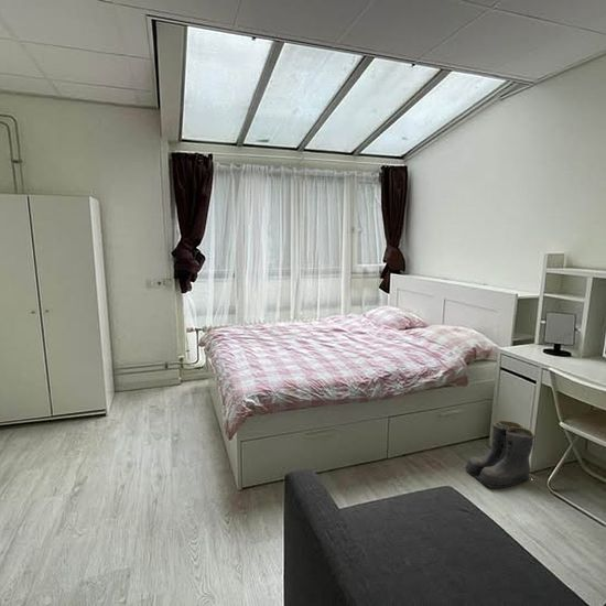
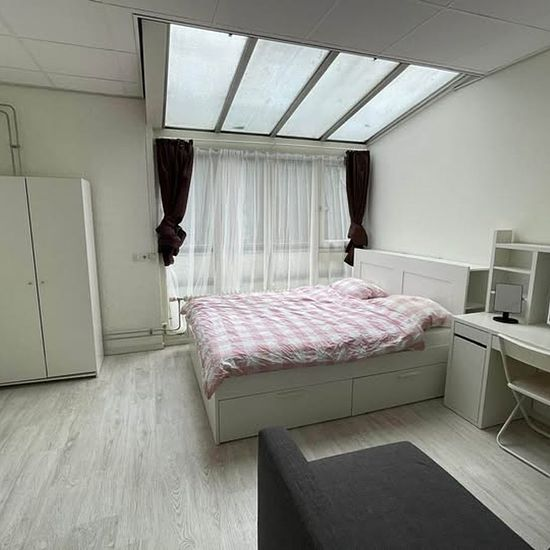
- boots (499, 452)
